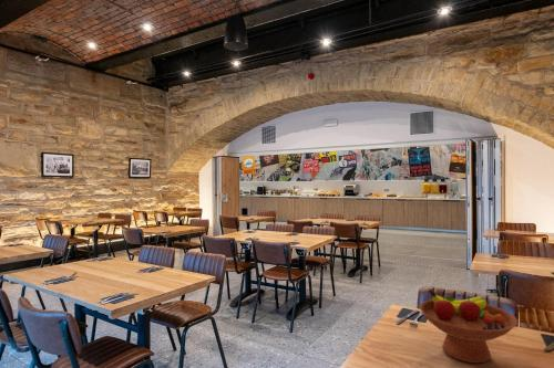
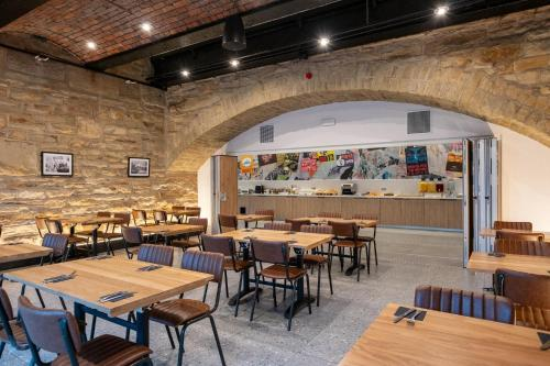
- fruit bowl (465, 325)
